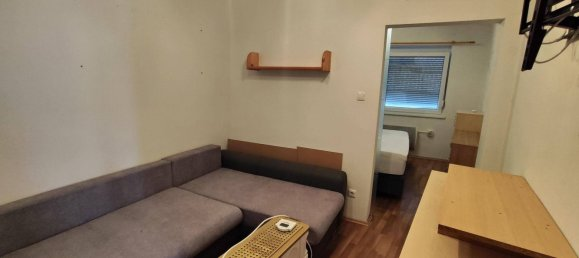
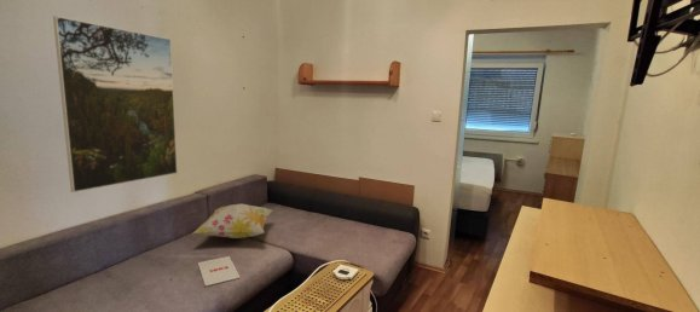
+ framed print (125, 108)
+ magazine (218, 270)
+ decorative pillow (237, 220)
